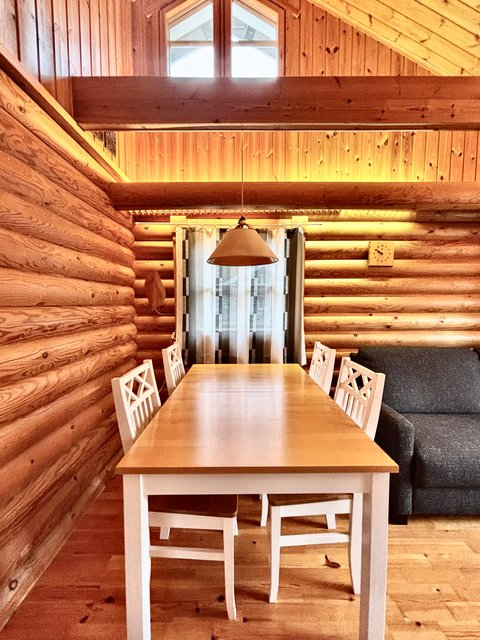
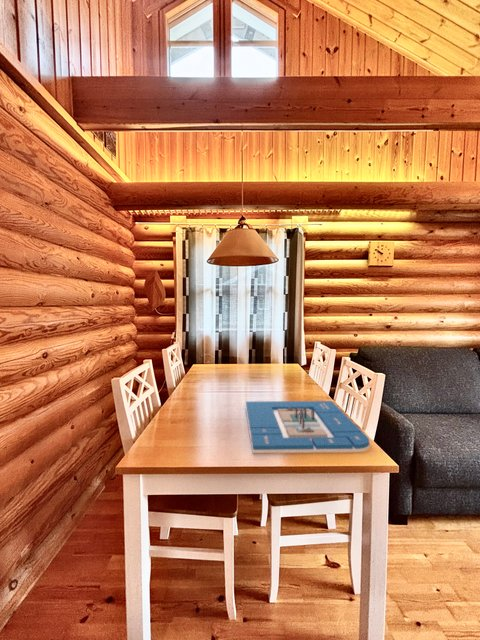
+ architectural model (299, 417)
